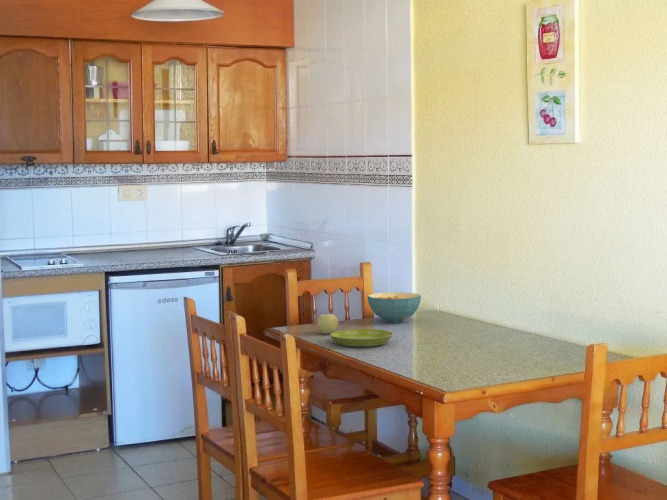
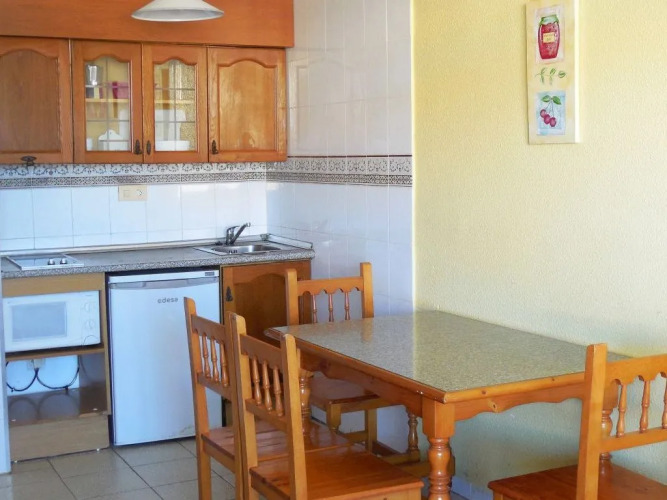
- fruit (327, 321)
- cereal bowl (394, 308)
- saucer (361, 338)
